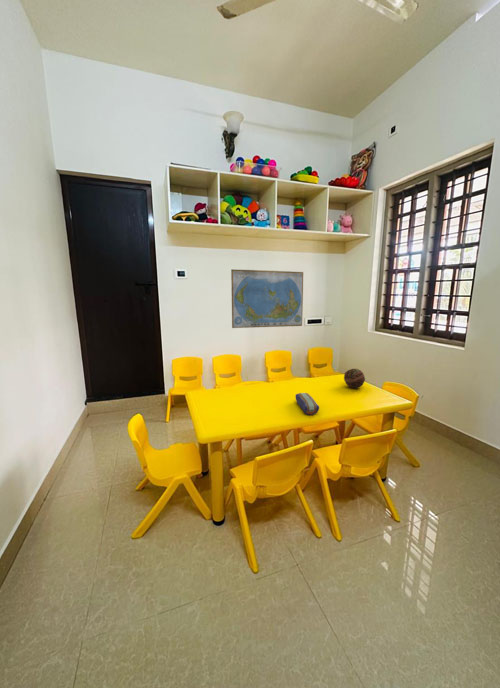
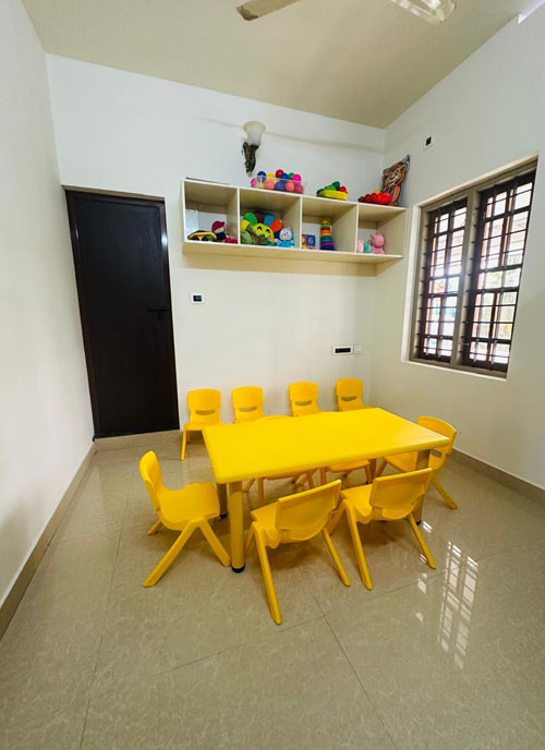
- decorative ball (354, 378)
- world map (269, 299)
- pencil case (306, 402)
